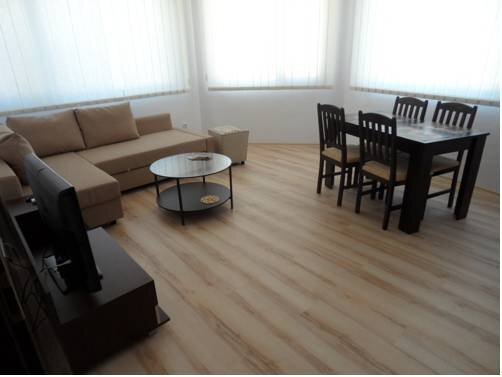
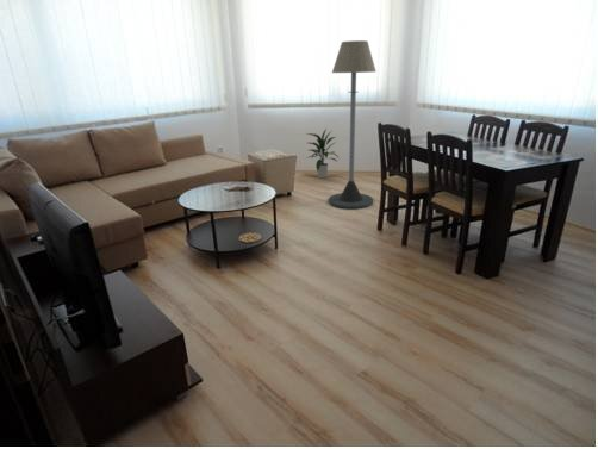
+ floor lamp (351, 126)
+ indoor plant (320, 152)
